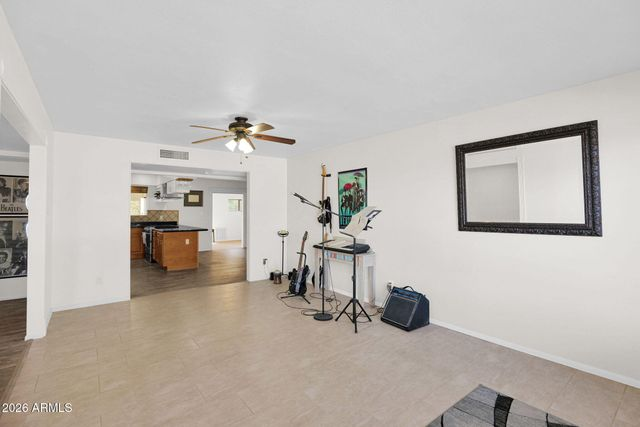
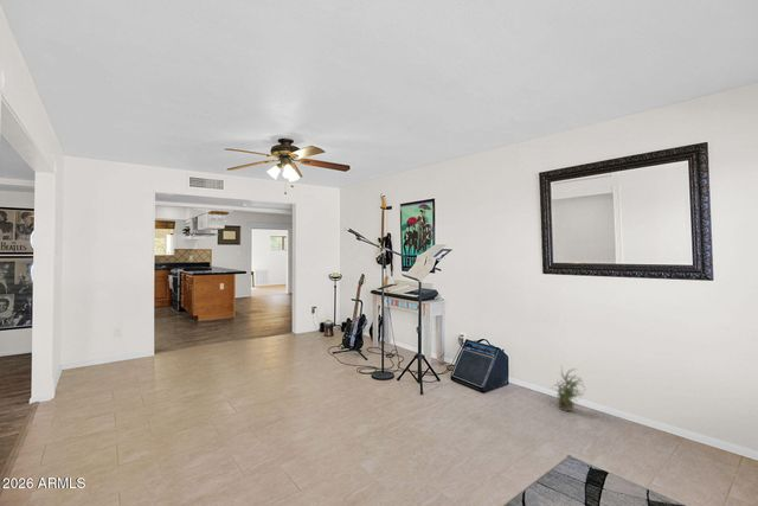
+ potted plant (568, 389)
